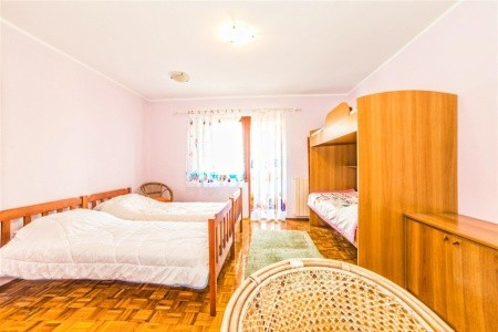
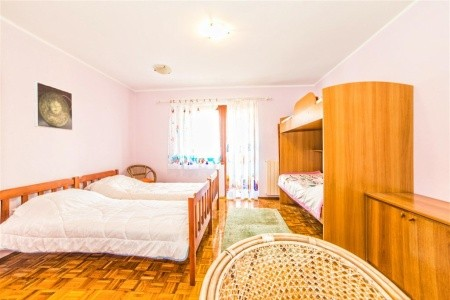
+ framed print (55, 108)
